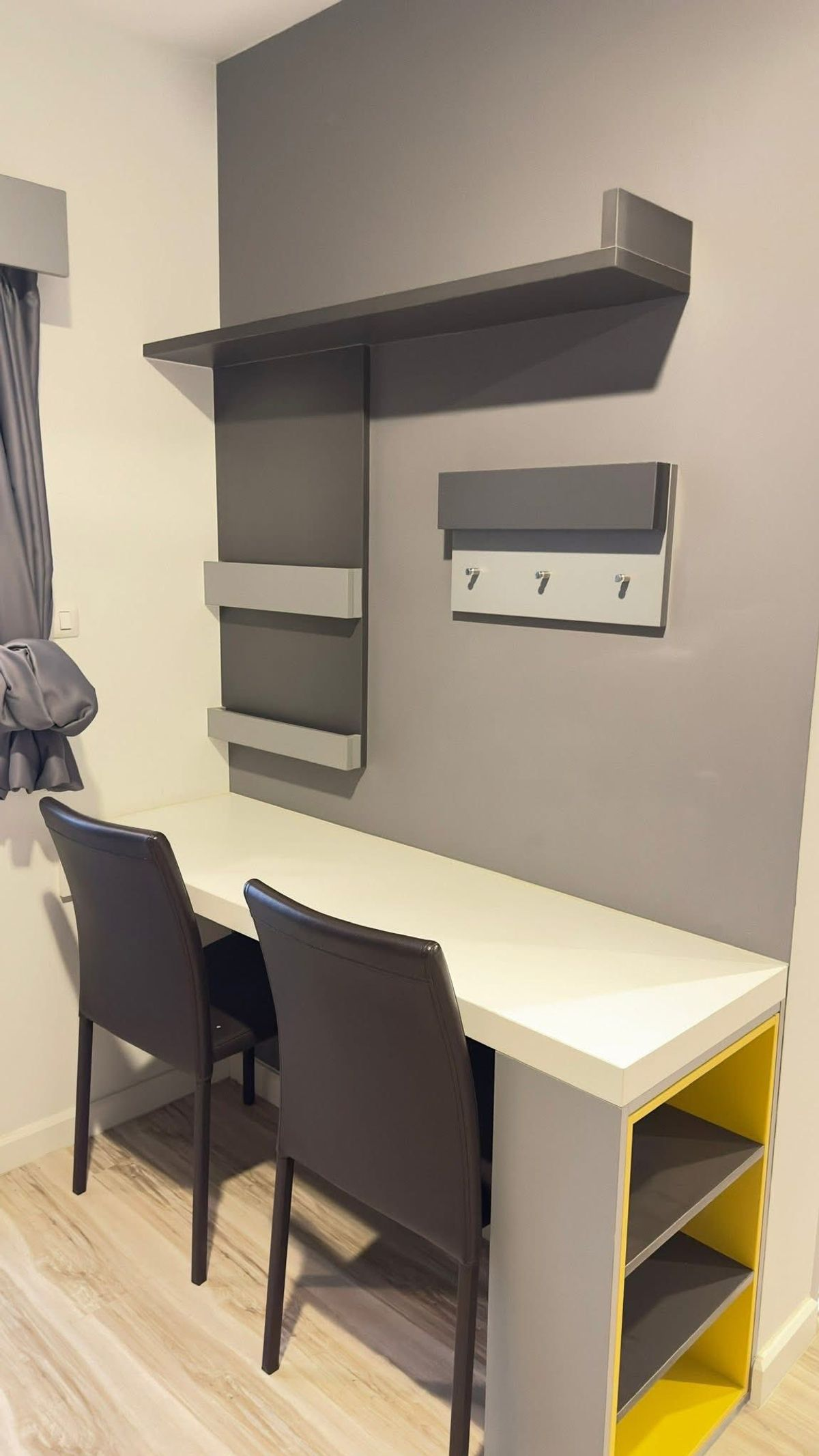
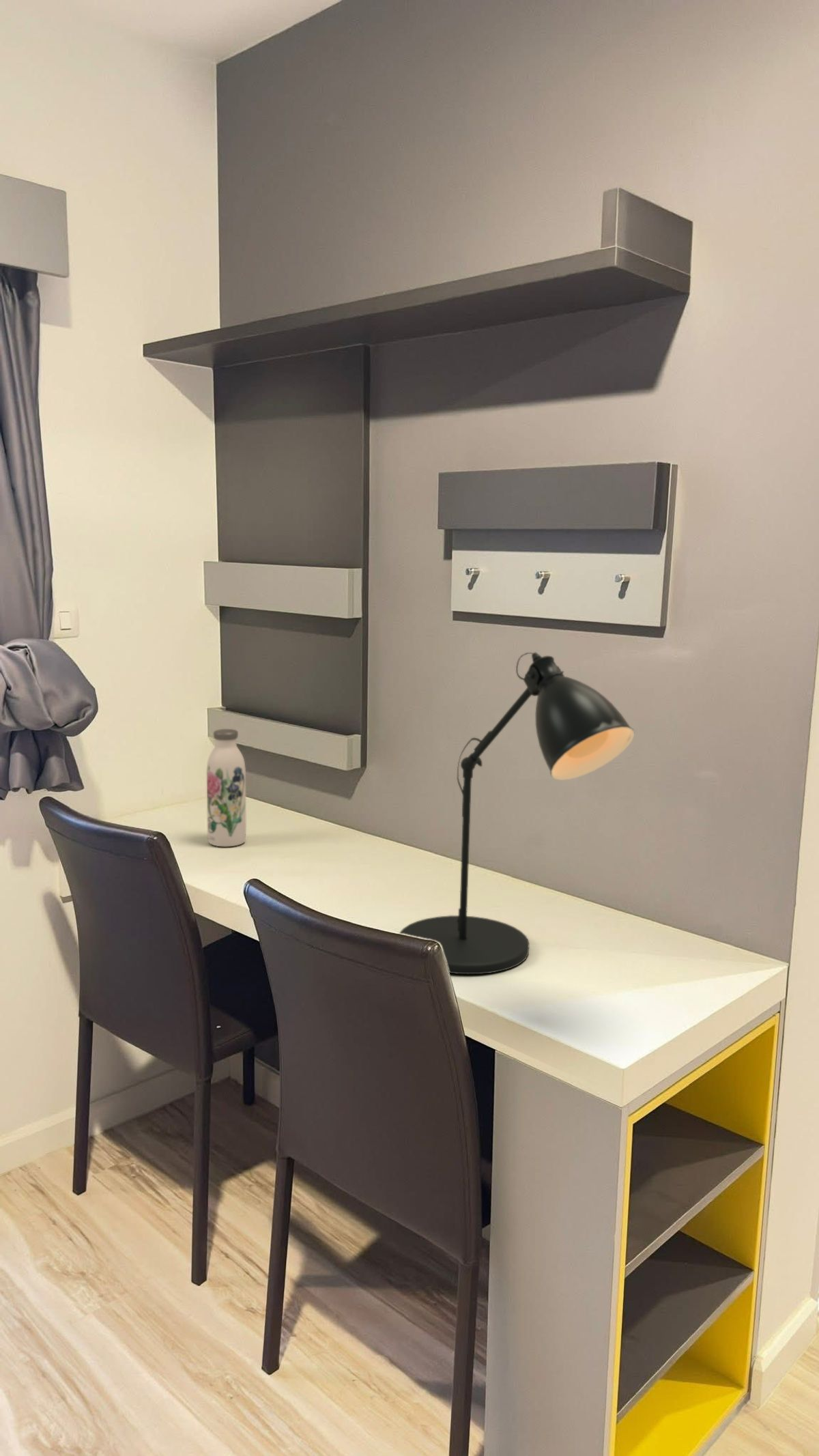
+ desk lamp (470, 813)
+ water bottle (226, 786)
